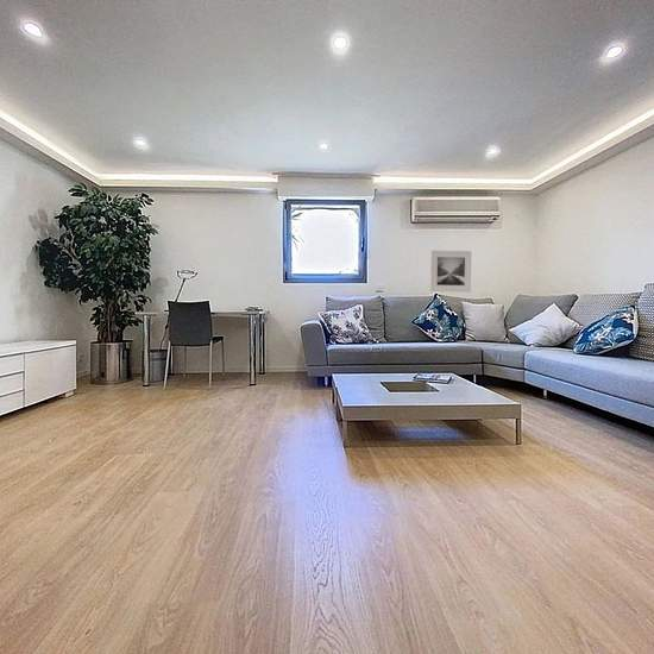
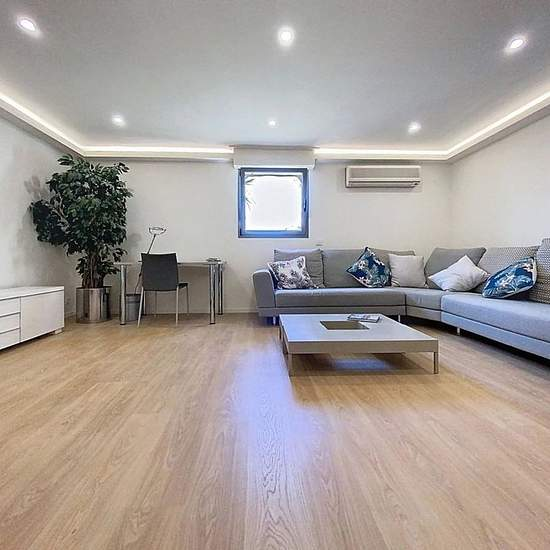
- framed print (451, 271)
